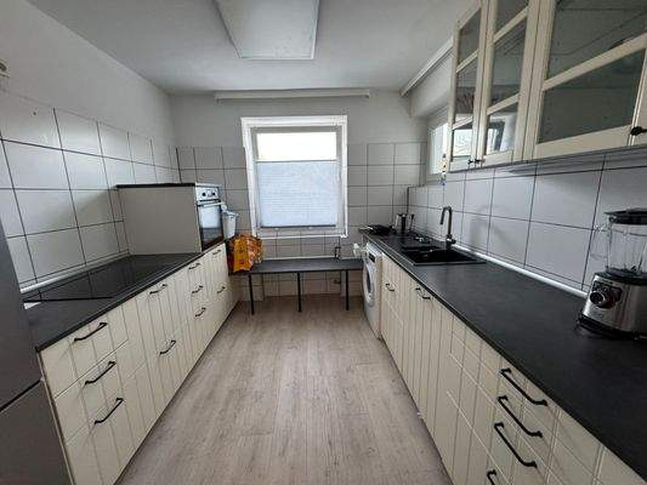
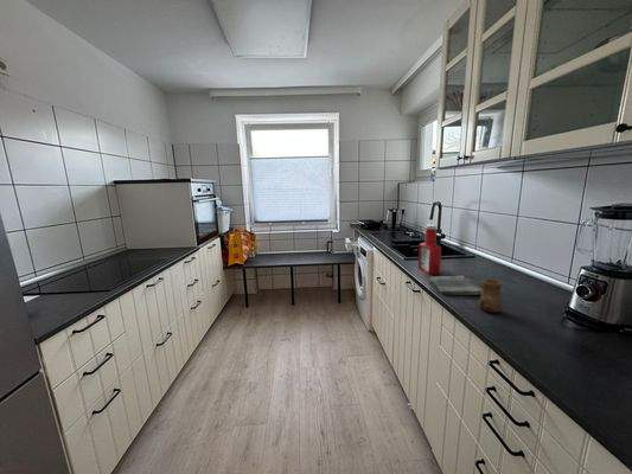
+ soap bottle (429, 248)
+ cup (490, 295)
+ dish towel (455, 284)
